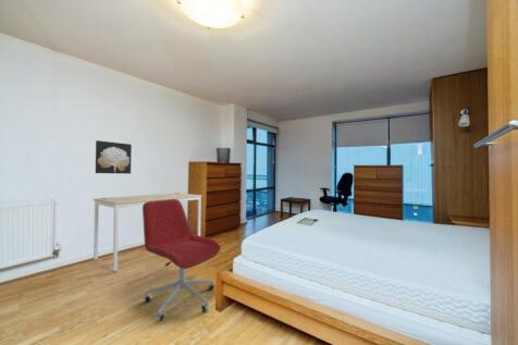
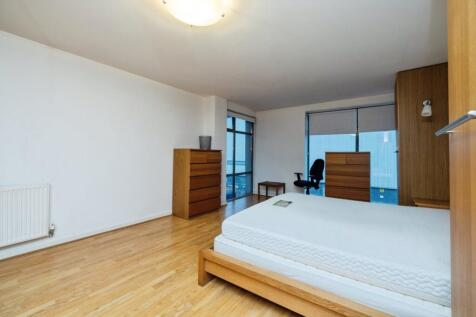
- office chair (182, 250)
- wall art (113, 158)
- desk (141, 205)
